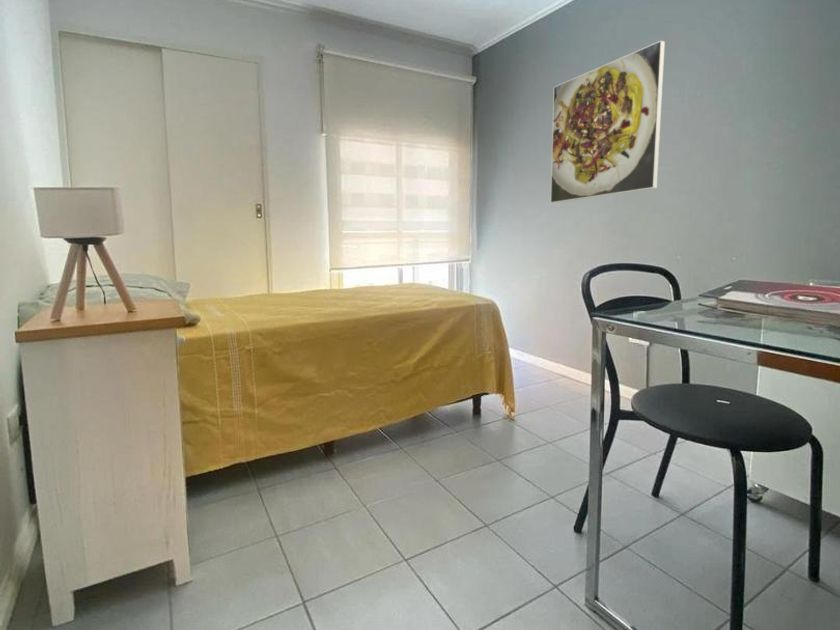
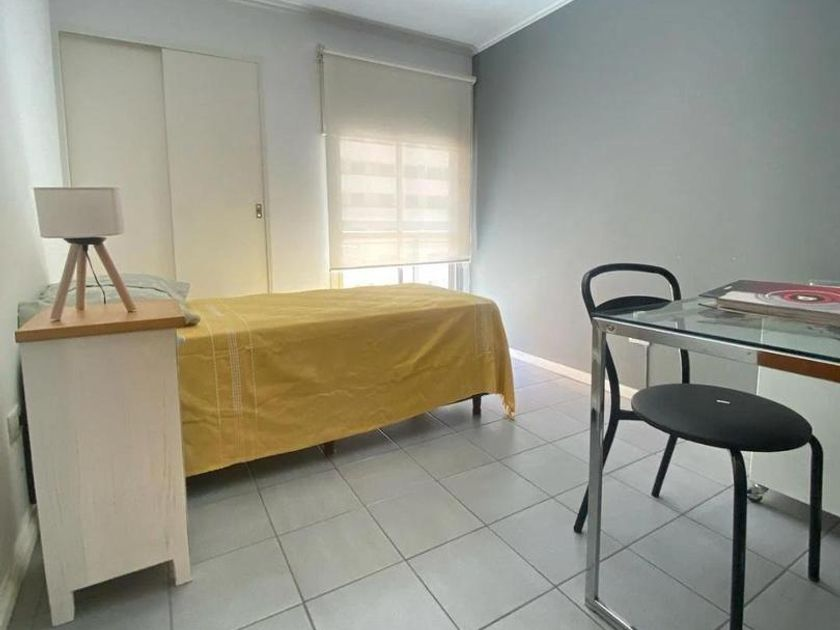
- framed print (600, 132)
